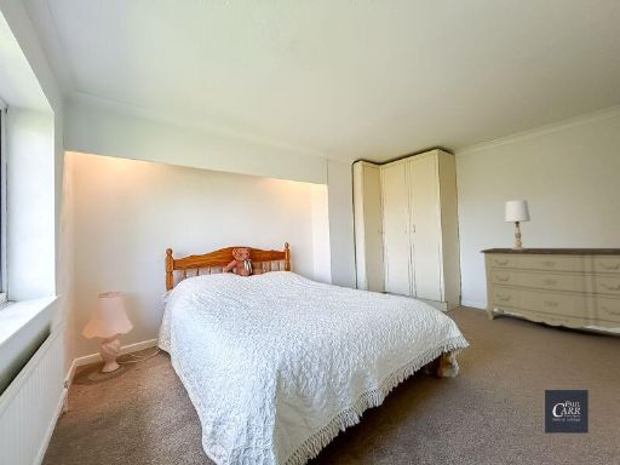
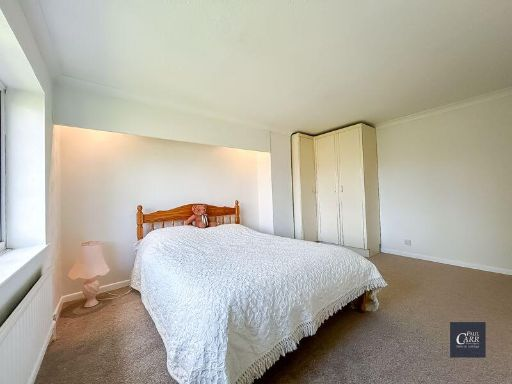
- table lamp (517, 224)
- dresser (553, 288)
